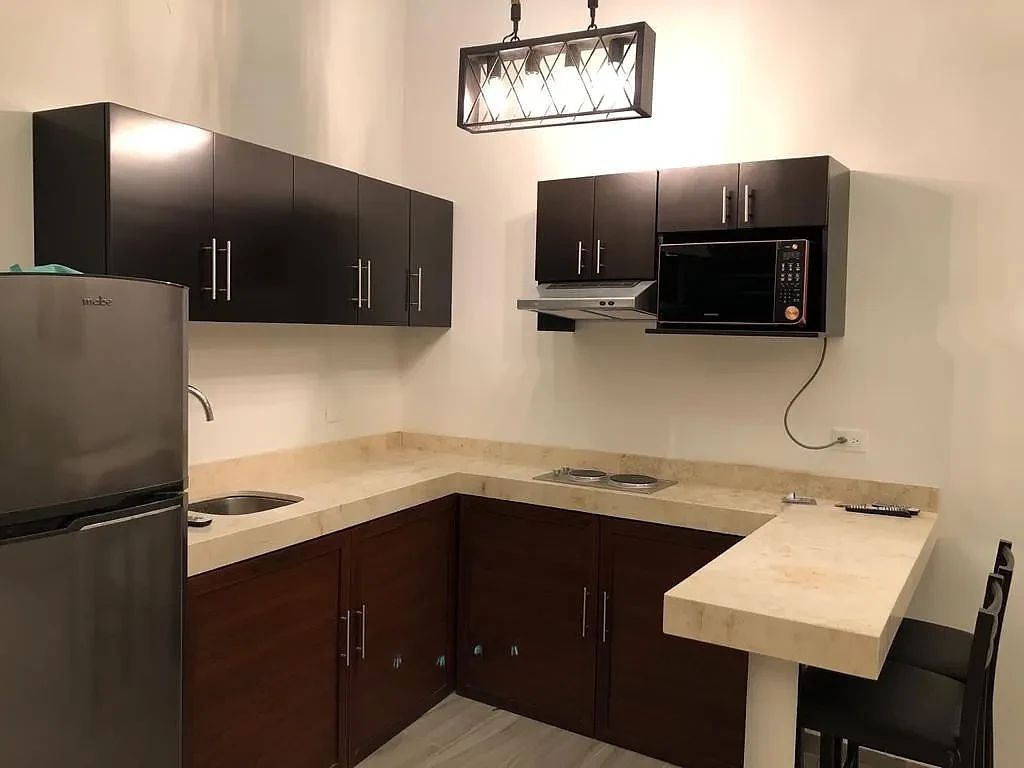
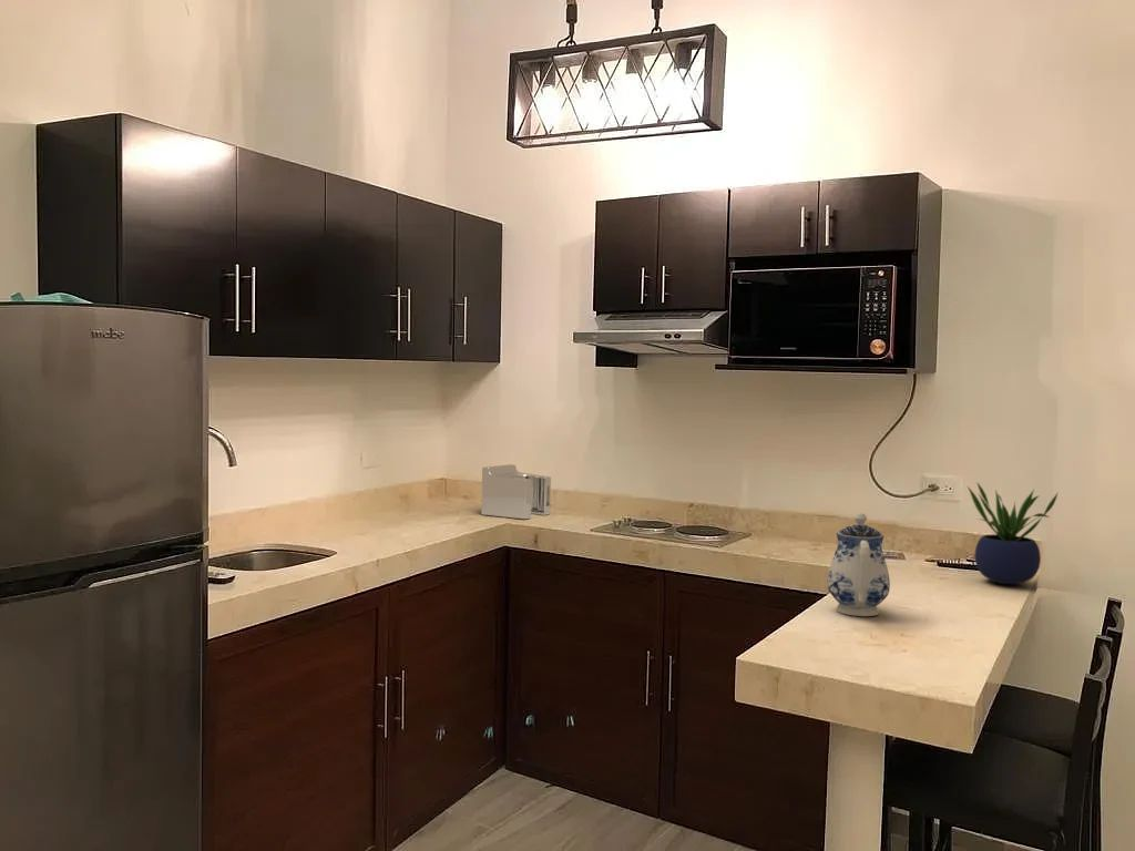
+ teapot (859, 562)
+ potted plant (1005, 532)
+ paper towel holder (515, 491)
